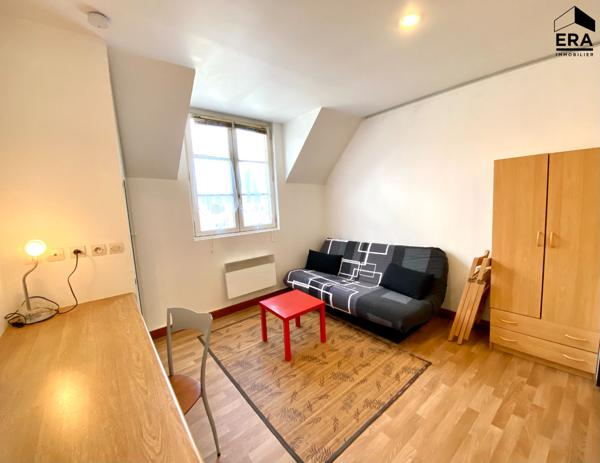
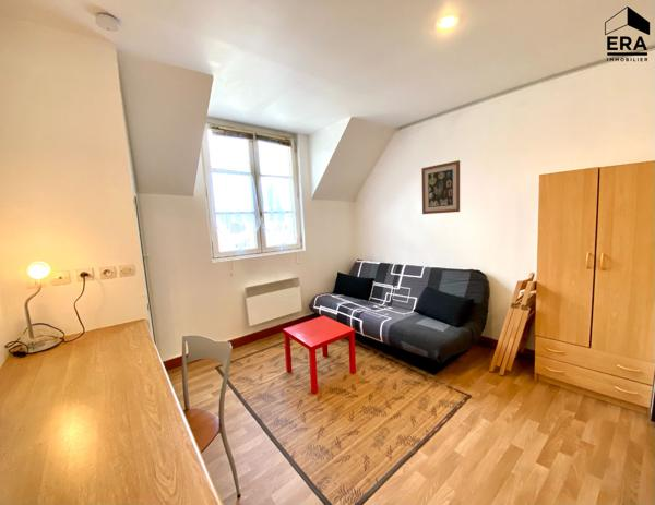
+ wall art (440, 189)
